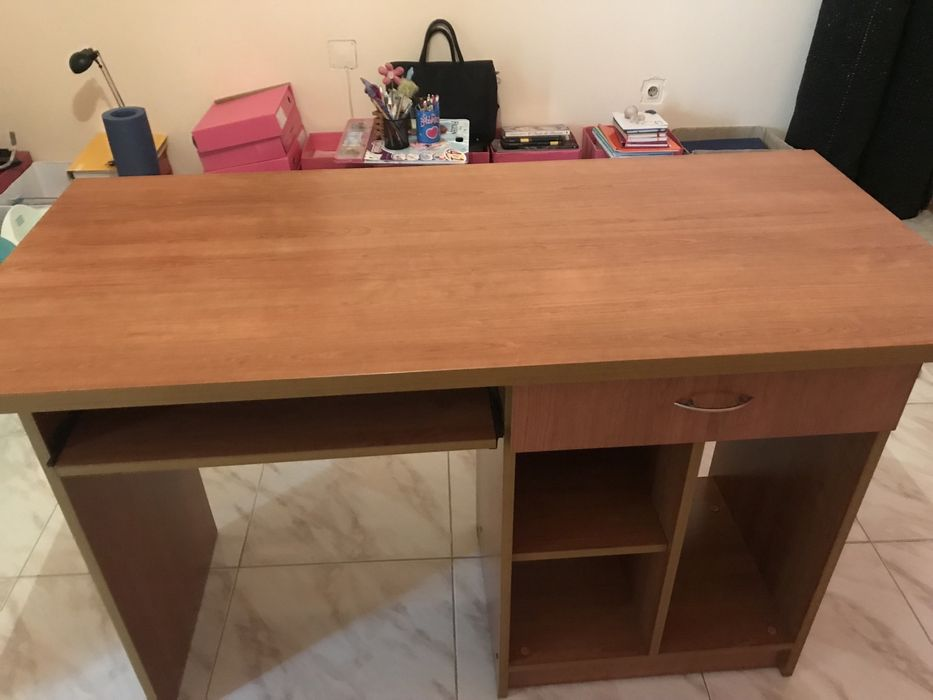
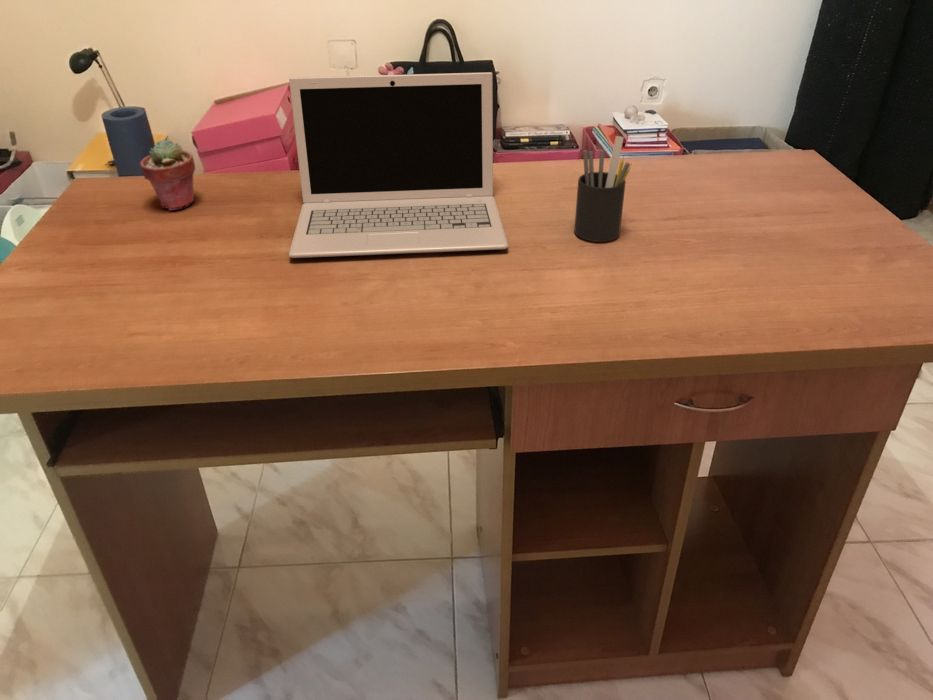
+ pen holder (602, 188)
+ laptop (395, 161)
+ potted succulent (169, 172)
